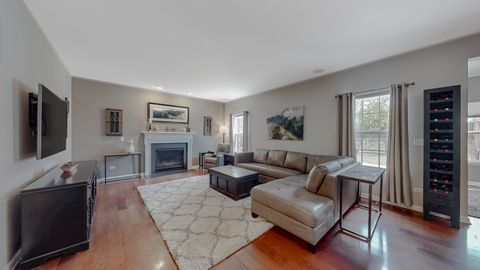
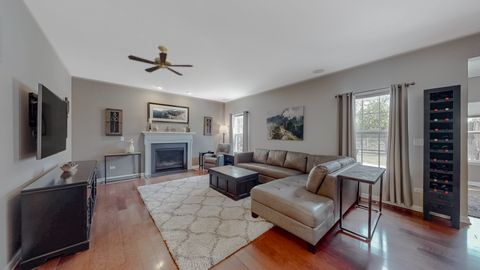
+ ceiling fan (162, 56)
